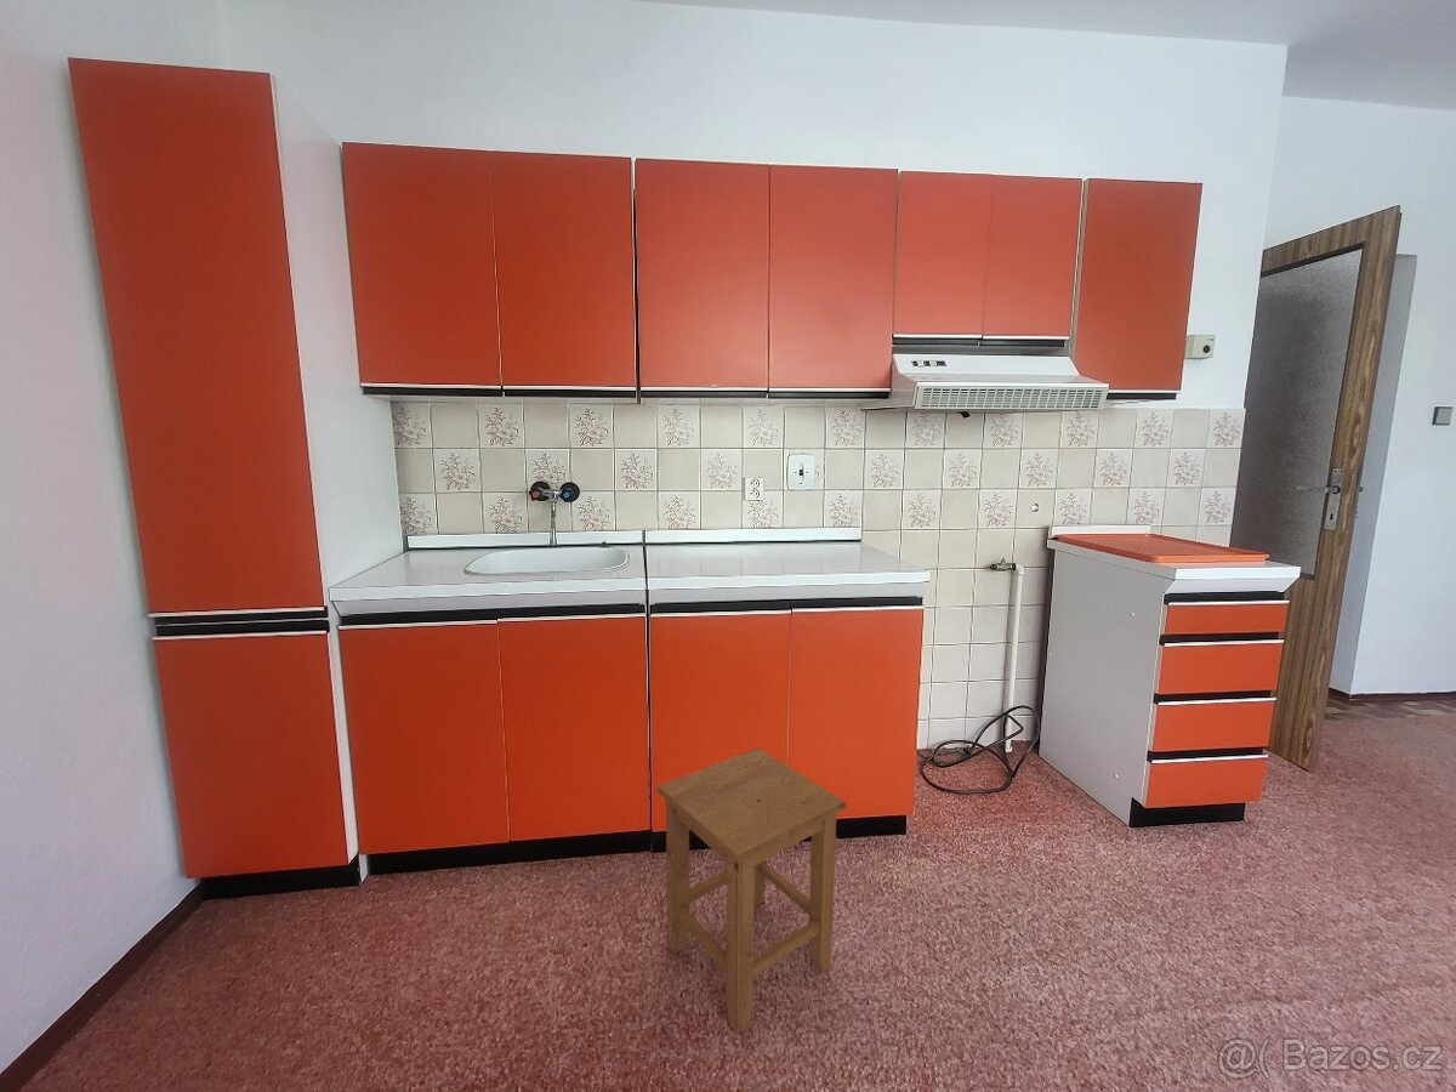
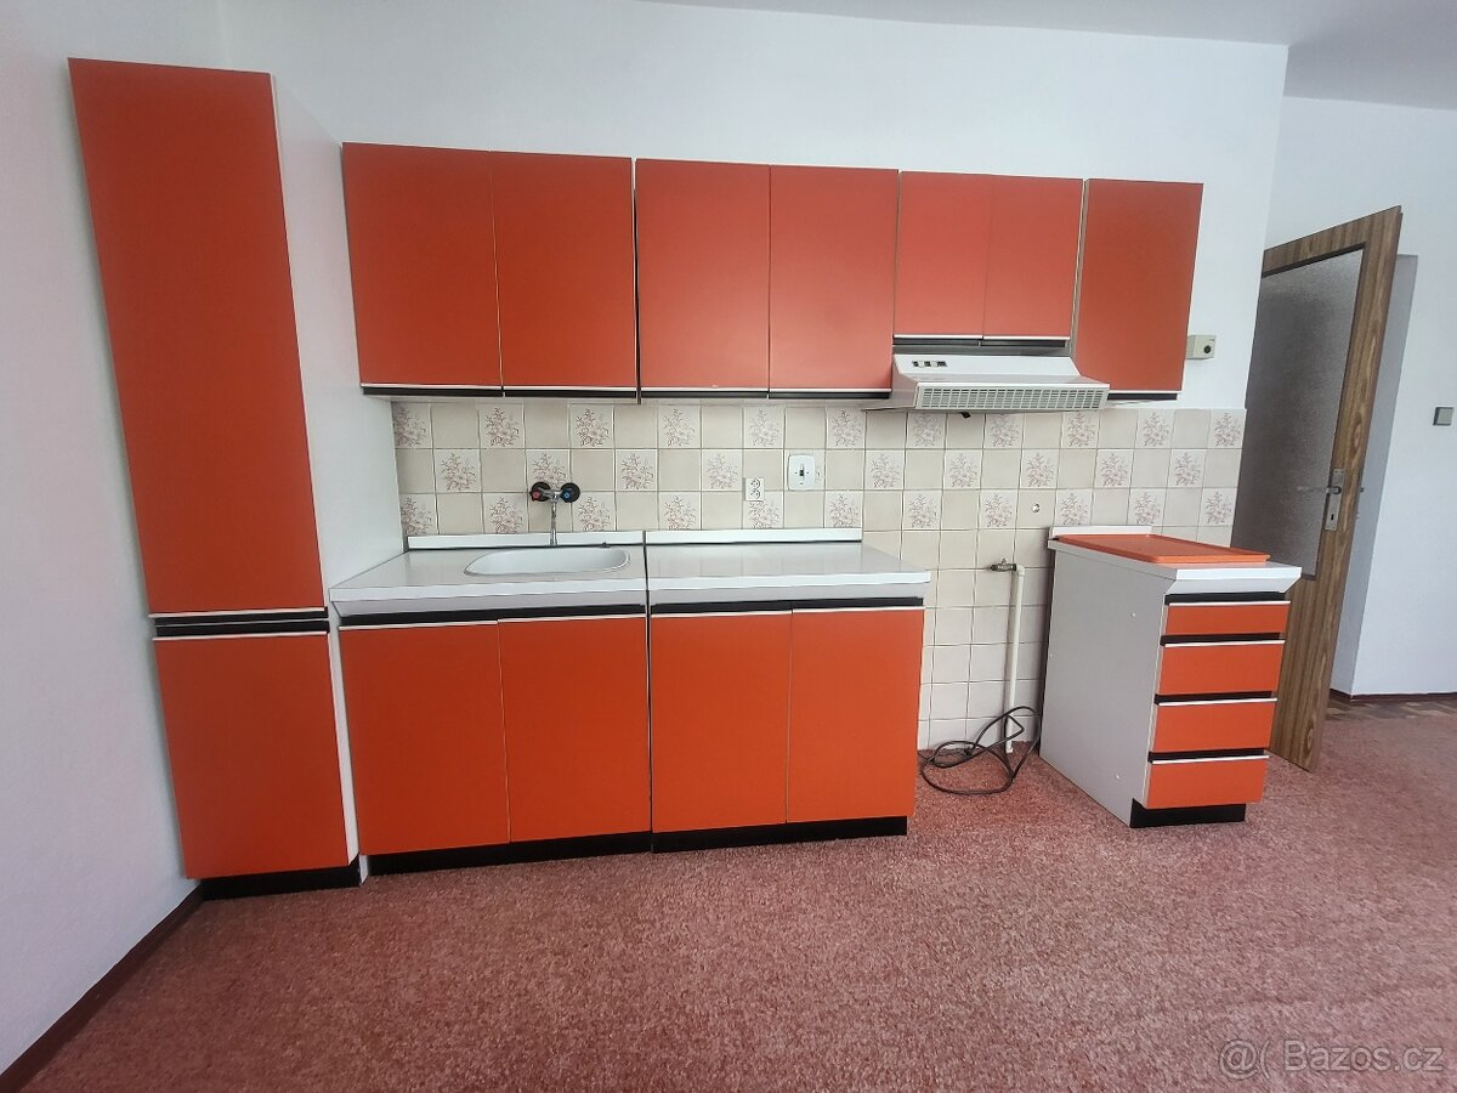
- stool (749, 876)
